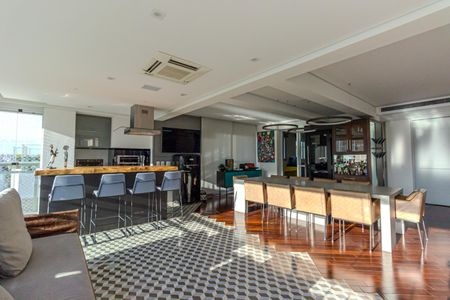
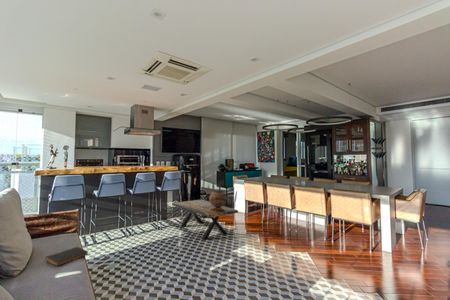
+ decorative globe (218, 198)
+ book (67, 255)
+ coffee table (202, 217)
